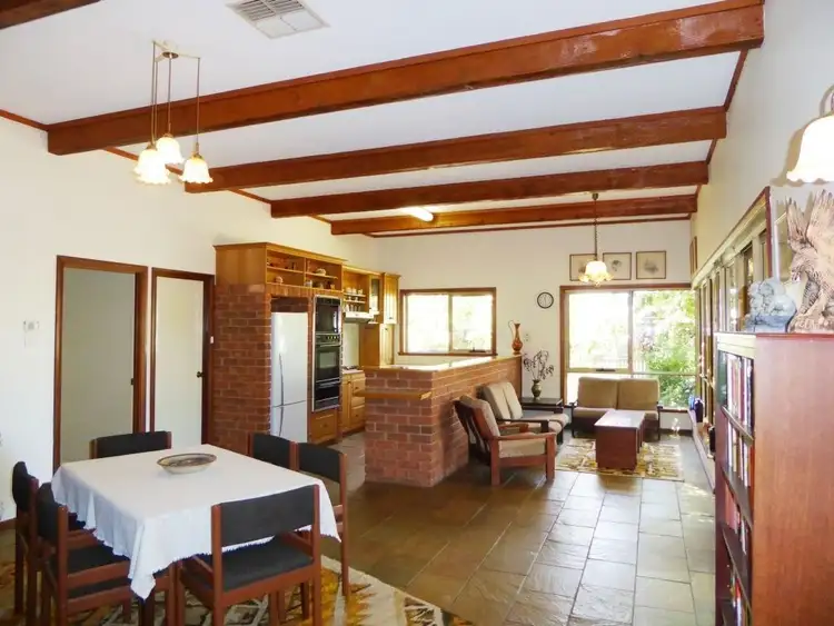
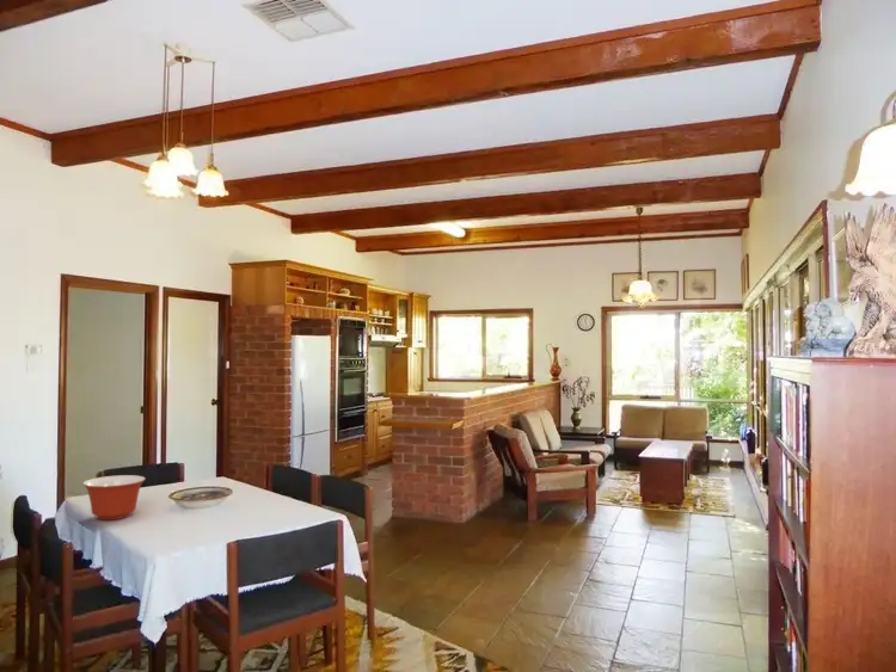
+ mixing bowl (113, 498)
